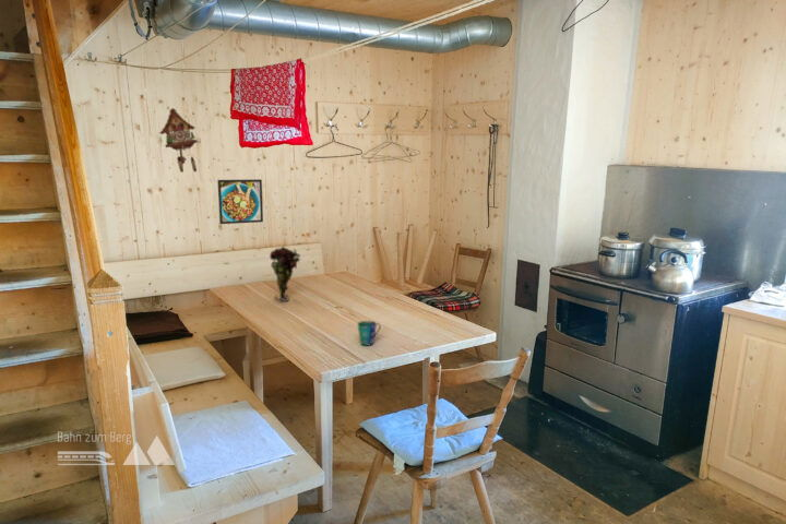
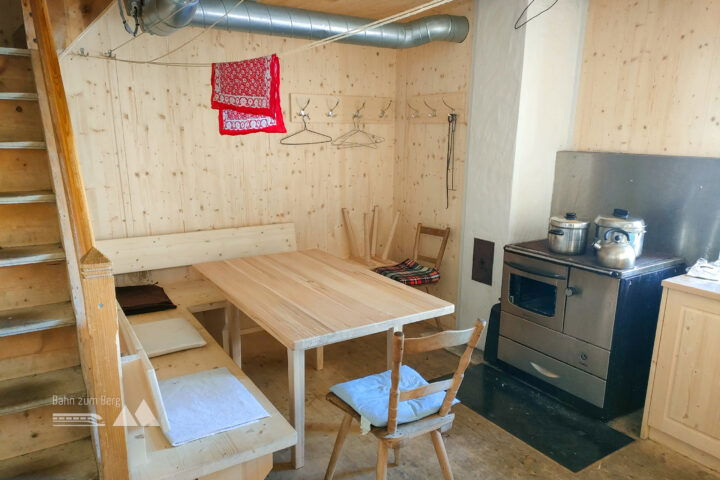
- flower (285, 273)
- cup (369, 333)
- cuckoo clock (178, 140)
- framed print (240, 201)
